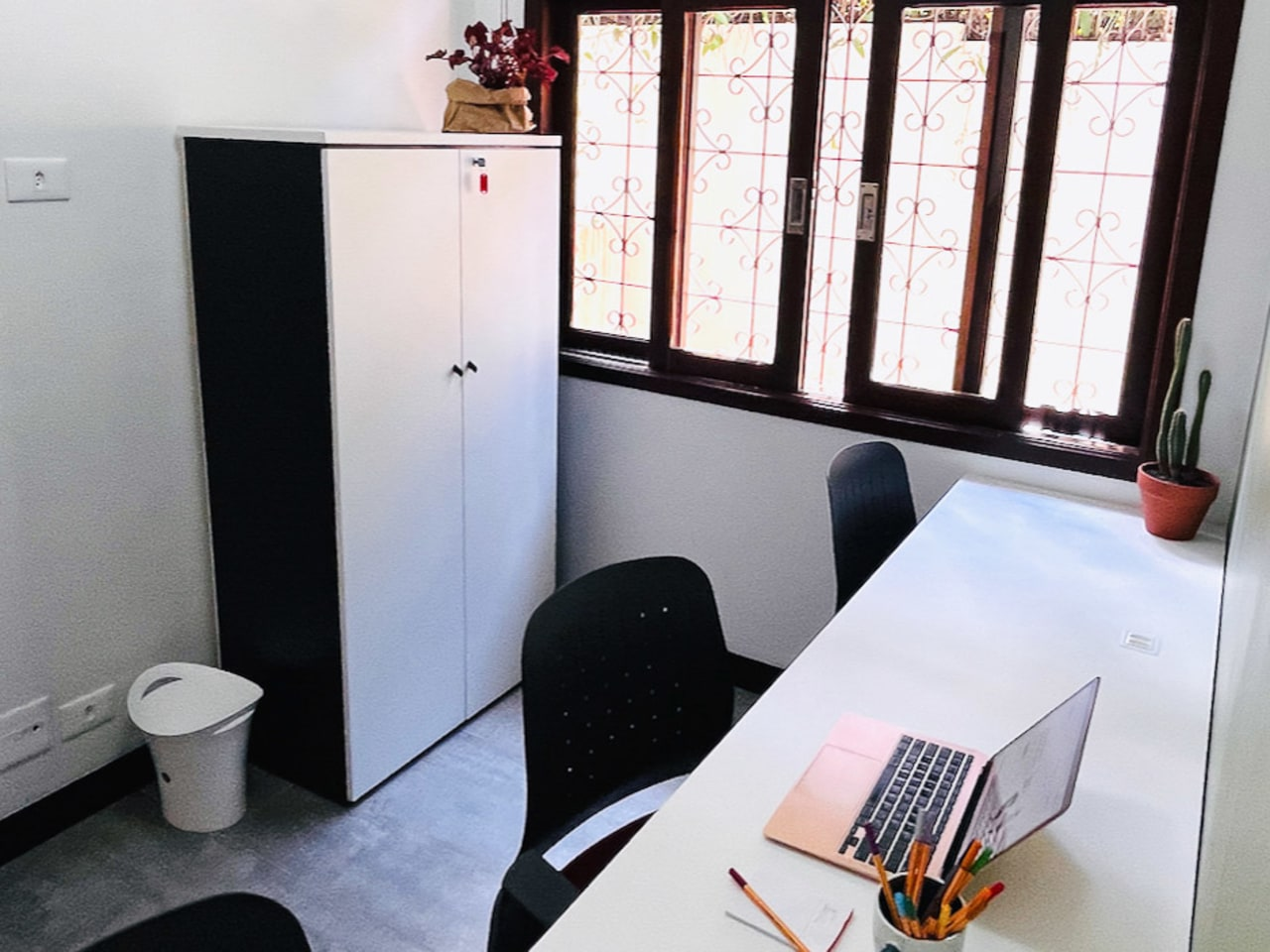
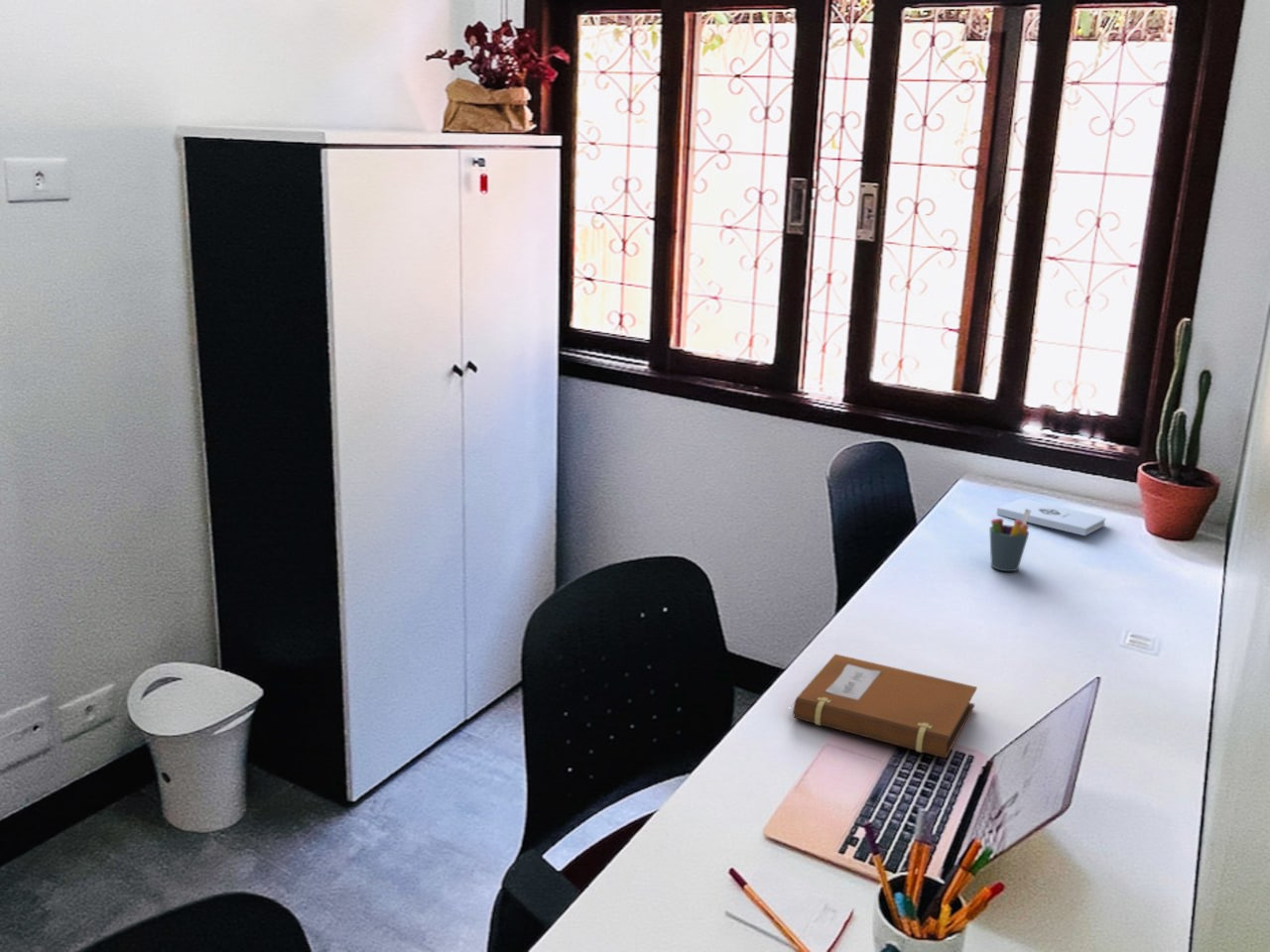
+ notepad (1051, 516)
+ notebook (881, 702)
+ pen holder (1008, 538)
